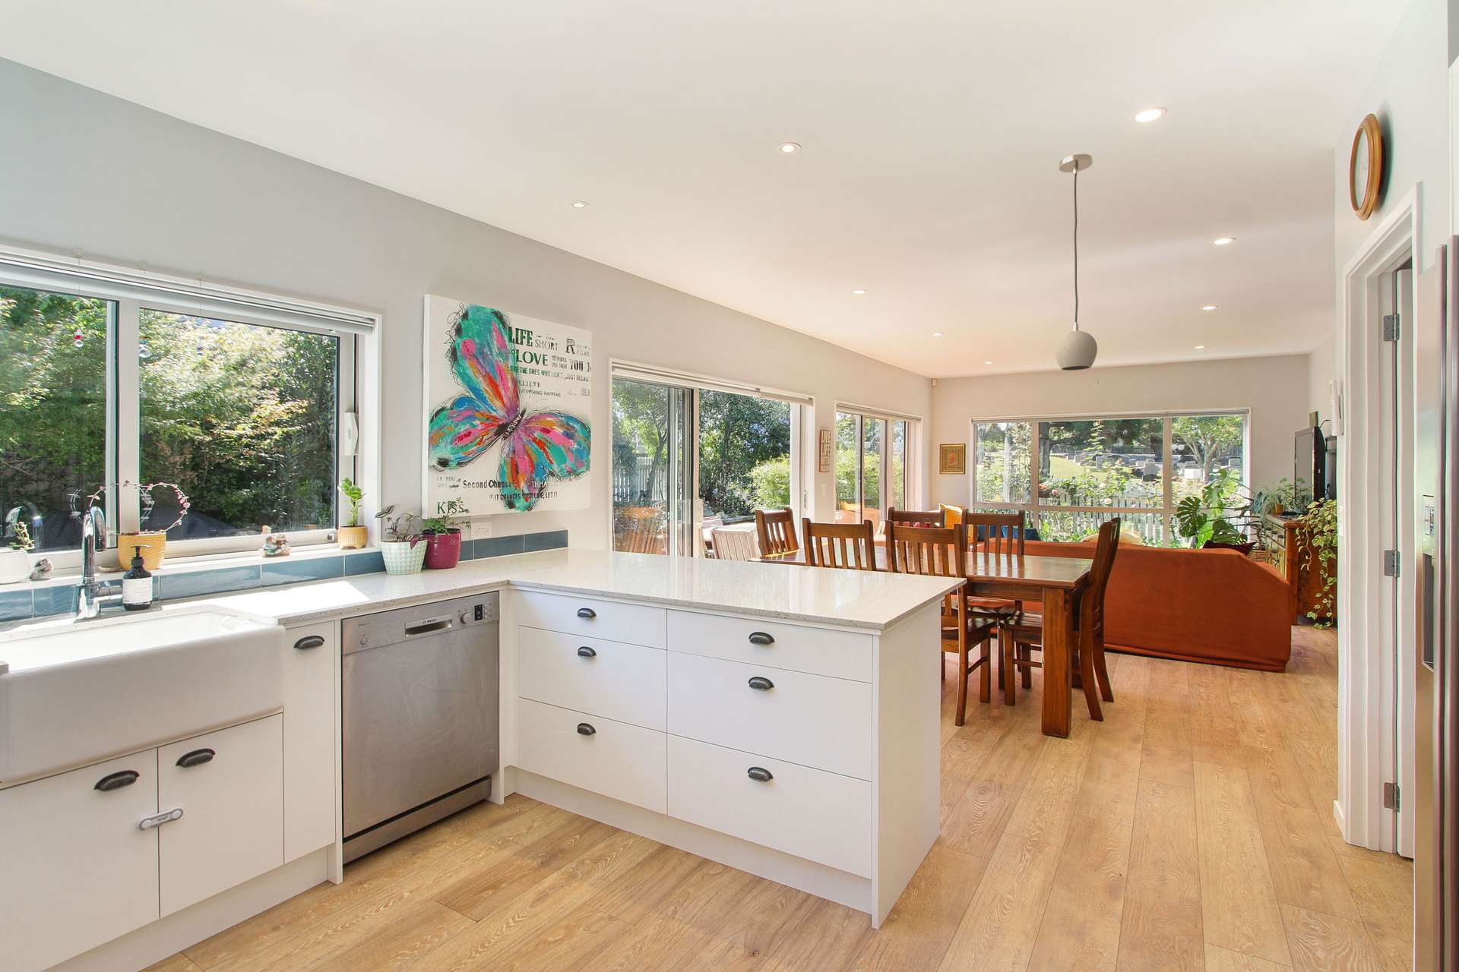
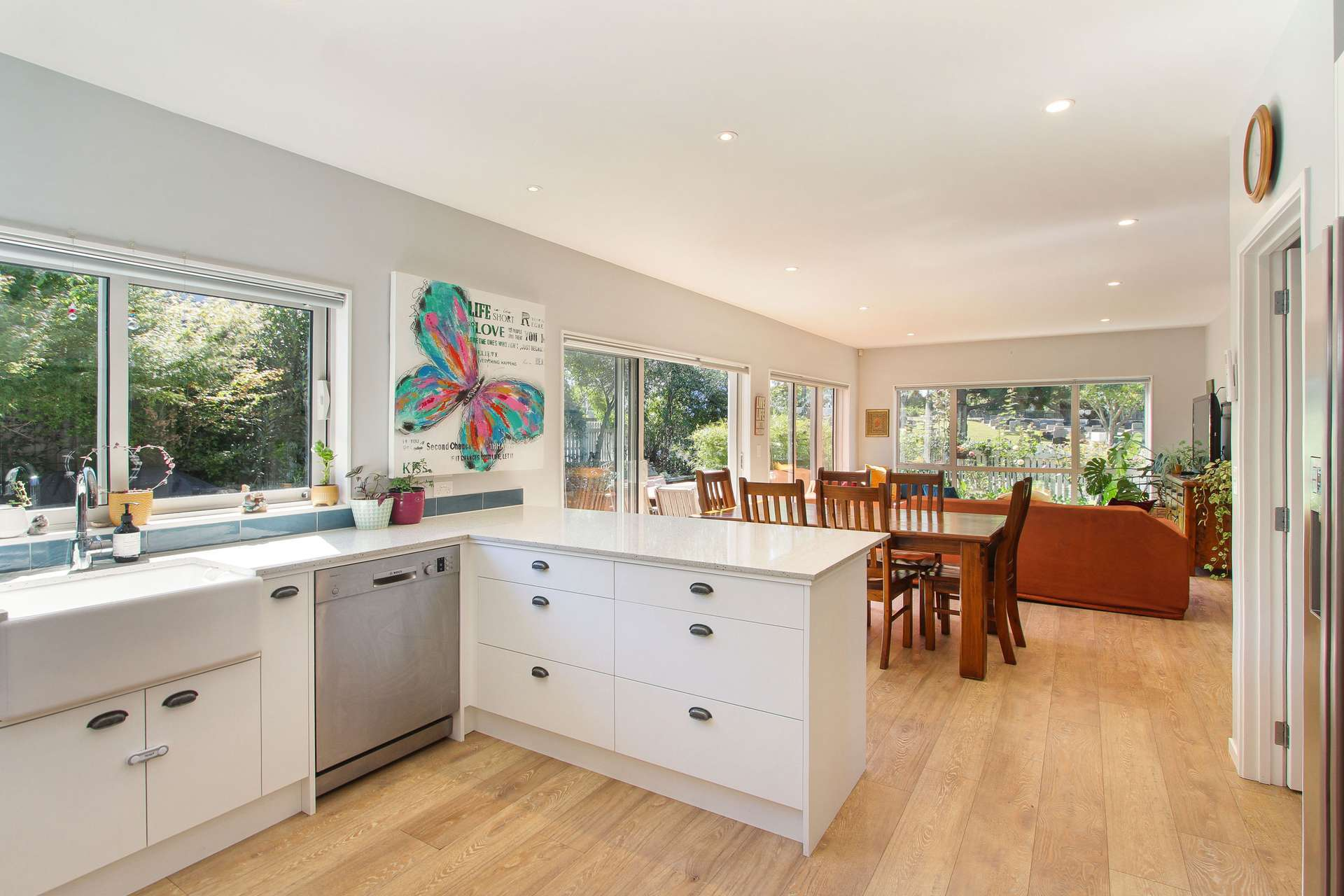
- light fixture (1075, 265)
